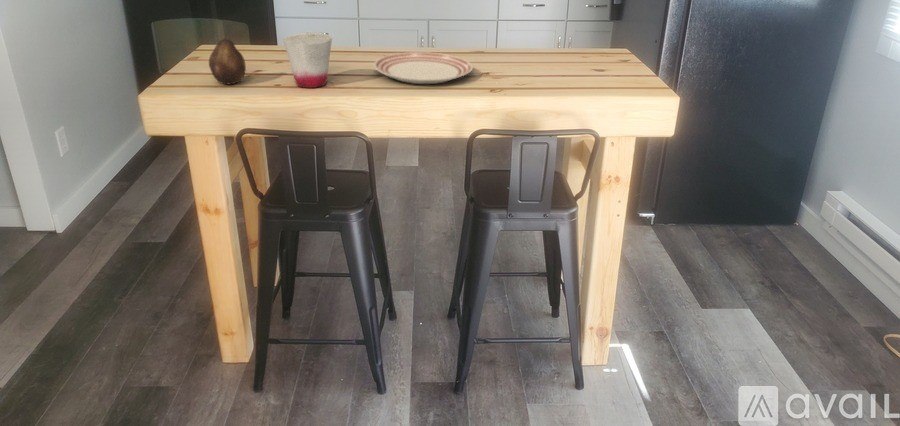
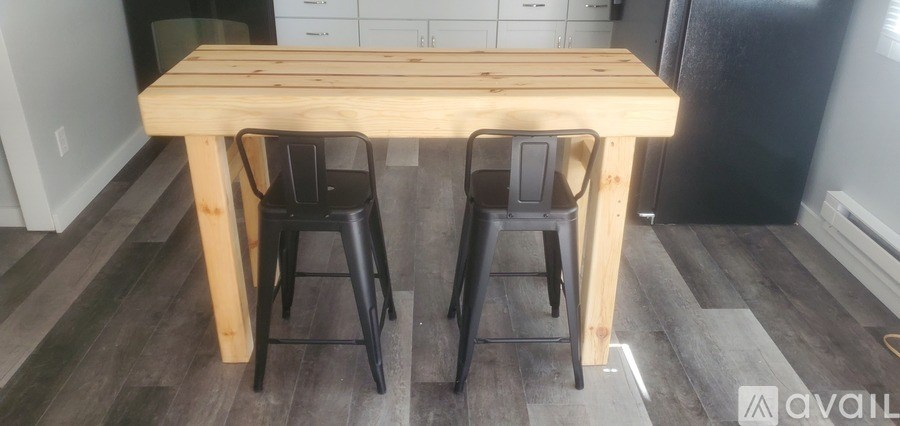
- dinner plate (423, 69)
- cup (309, 61)
- fruit (227, 60)
